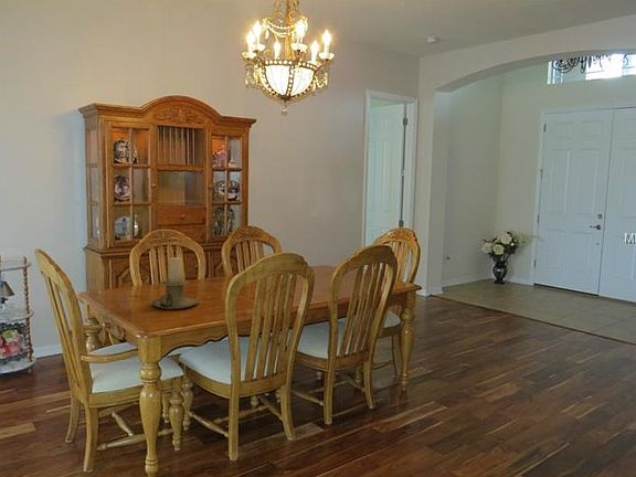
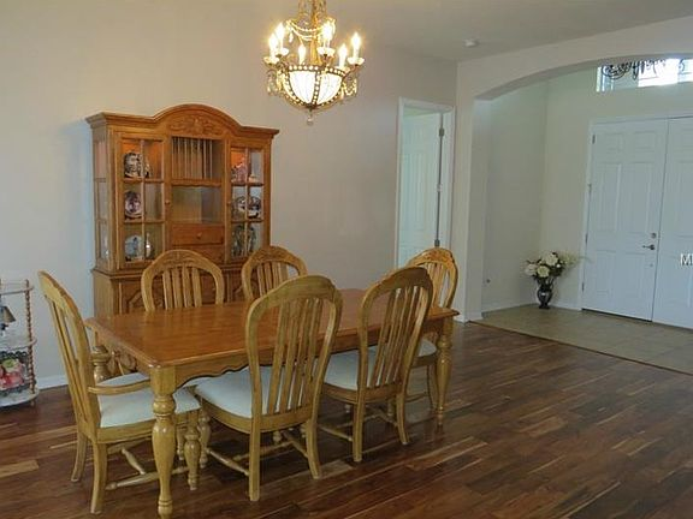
- candle holder (174, 280)
